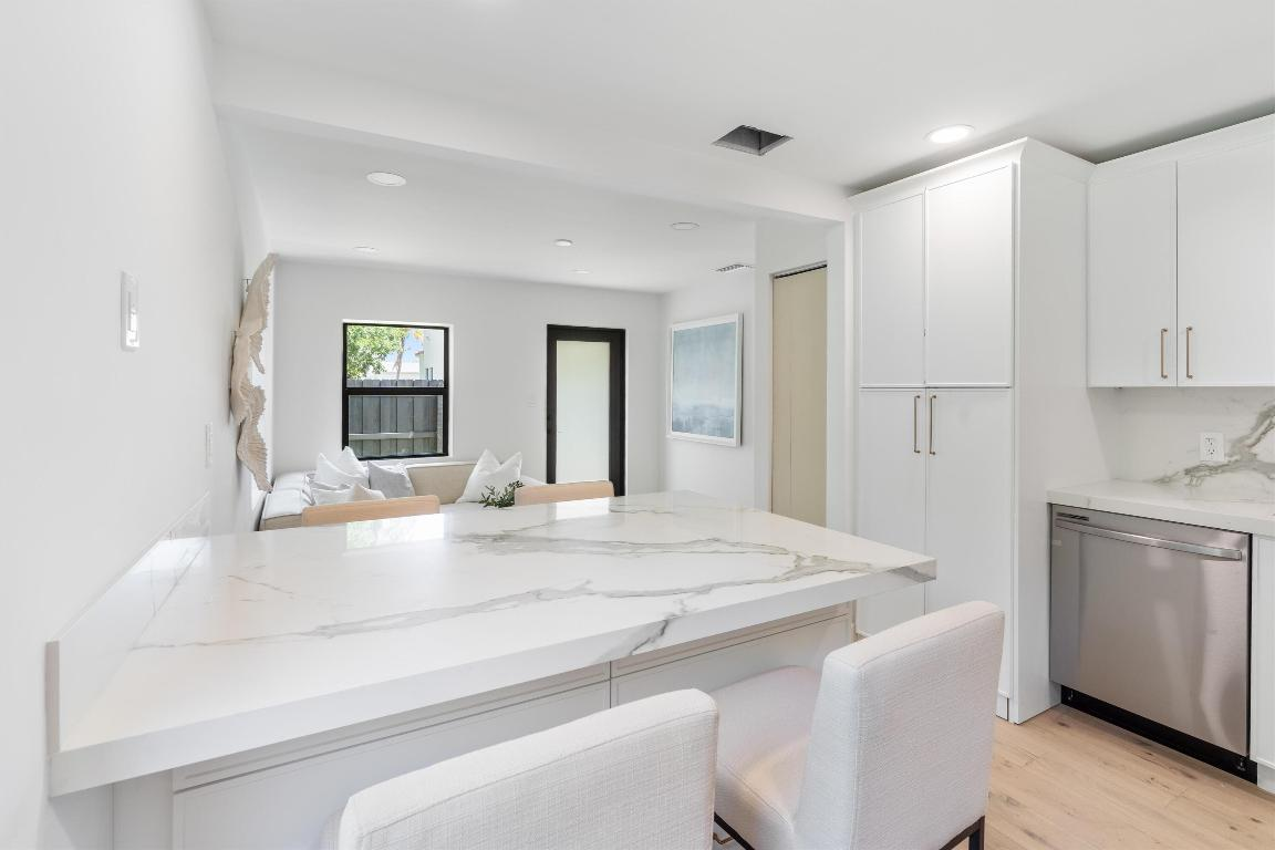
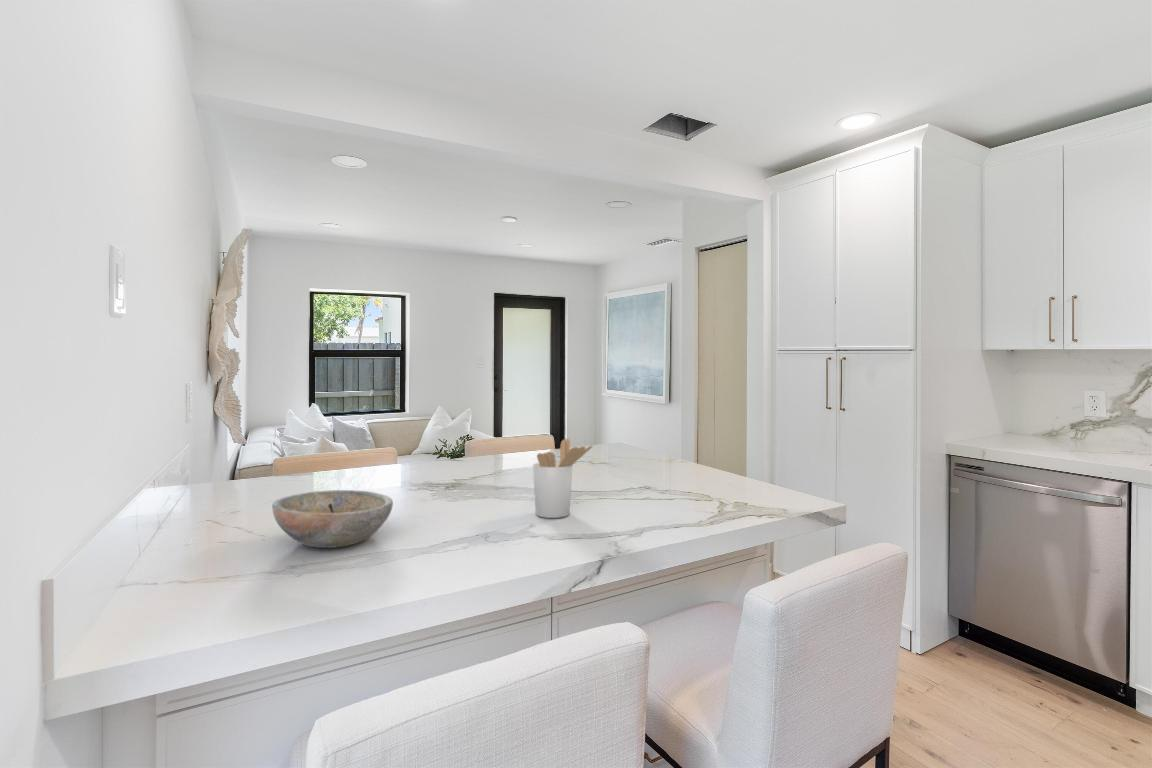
+ utensil holder (561, 478)
+ bowl (334, 519)
